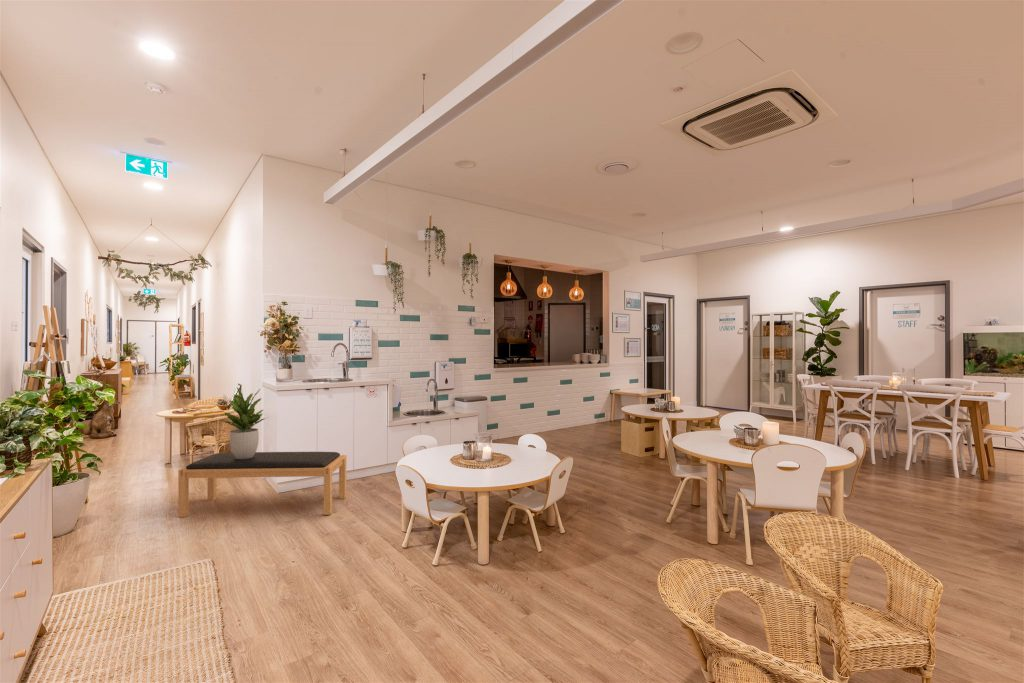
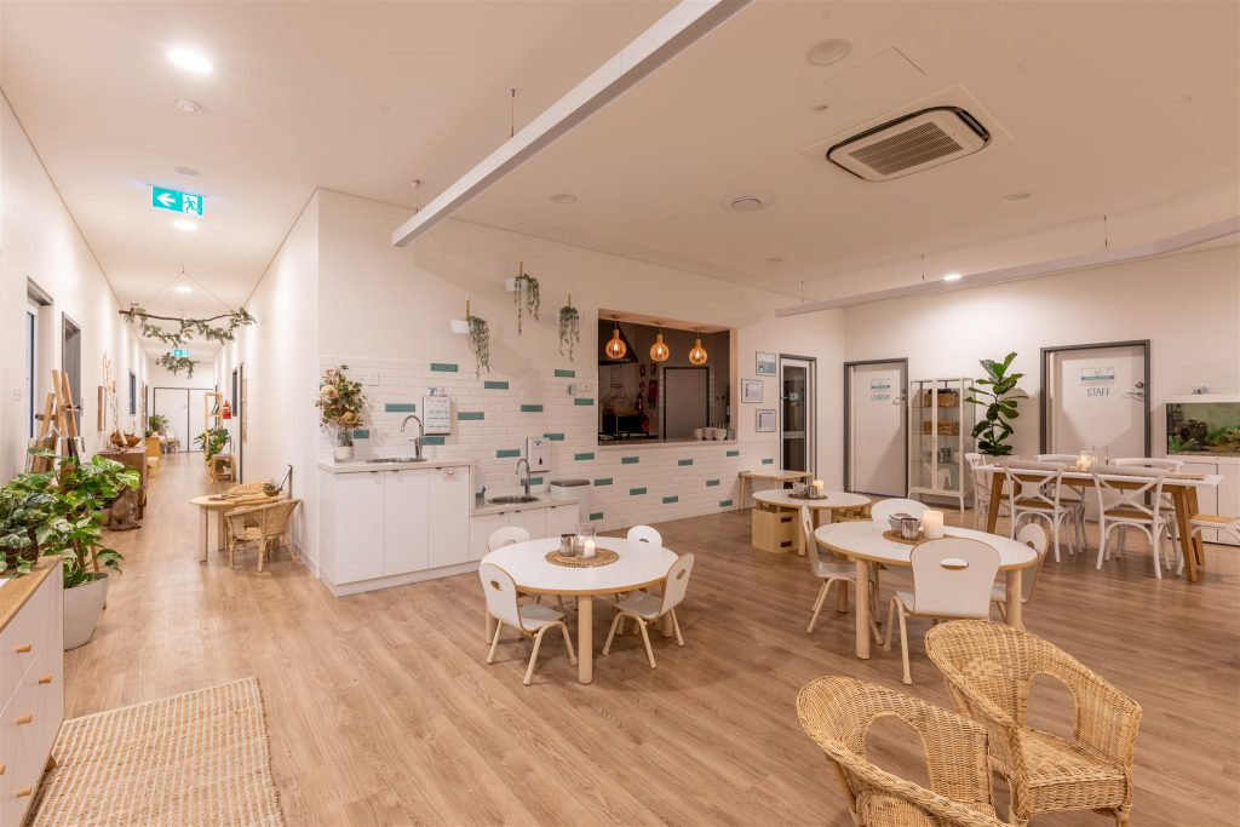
- potted plant (245, 421)
- bench (267, 476)
